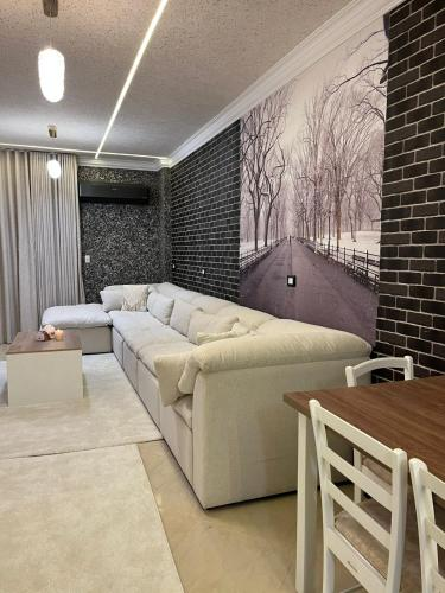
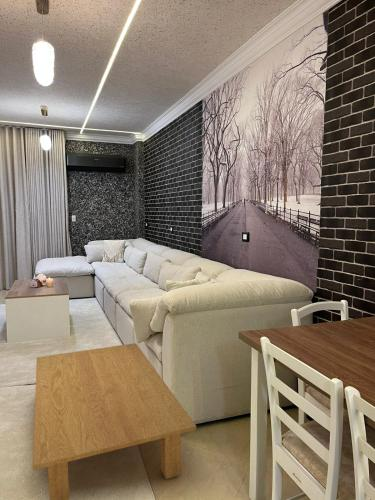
+ coffee table (101, 407)
